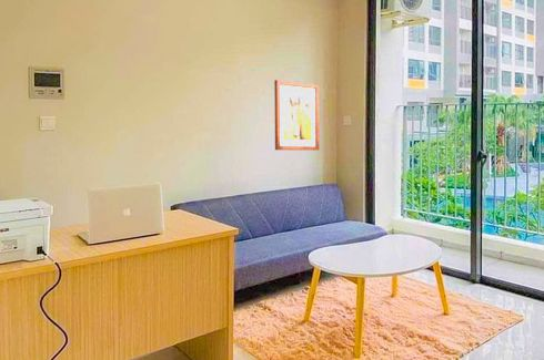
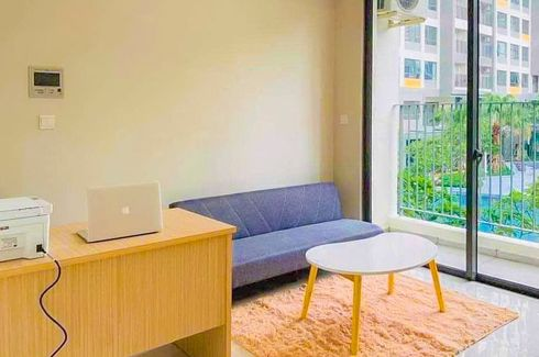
- wall art (298, 116)
